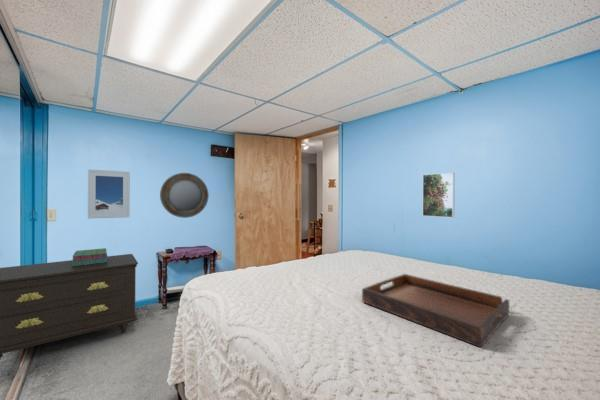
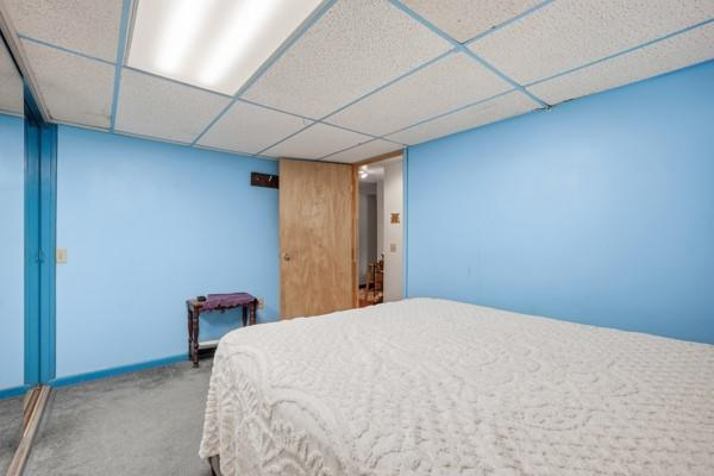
- dresser (68, 302)
- home mirror (185, 195)
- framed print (437, 195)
- stack of books (90, 256)
- serving tray (432, 300)
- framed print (109, 194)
